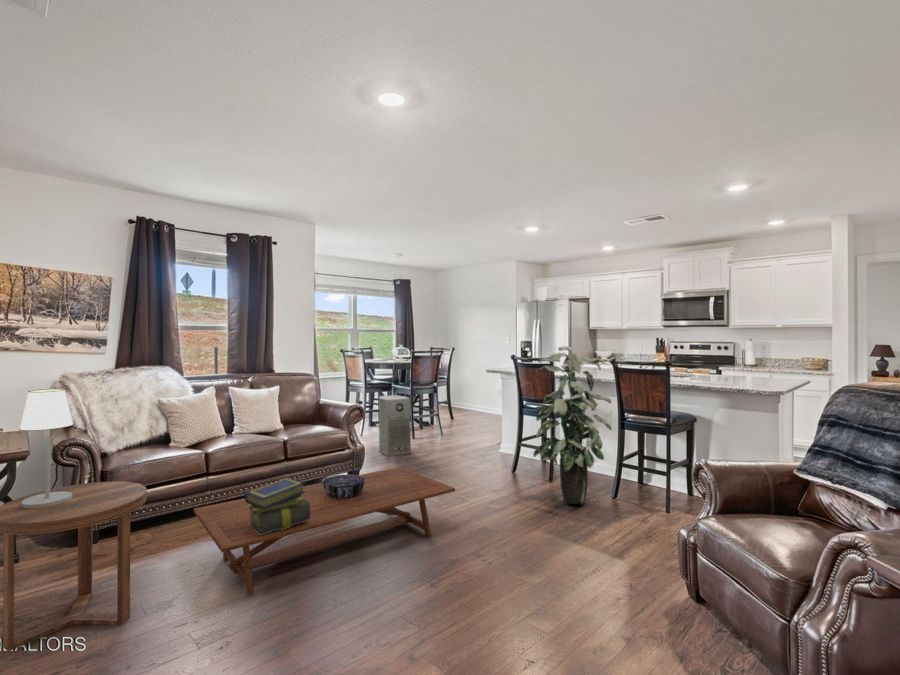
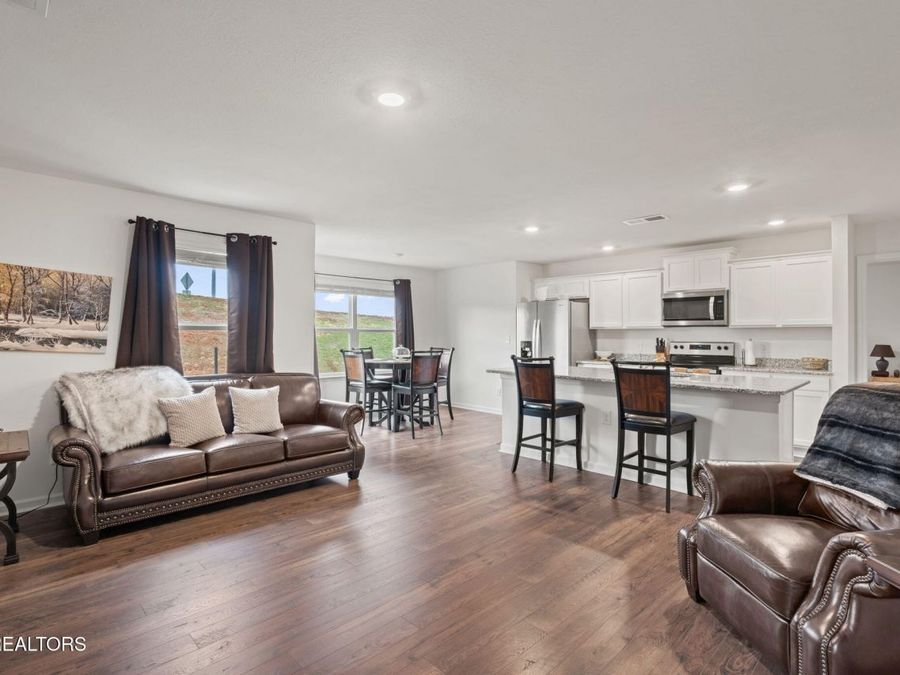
- indoor plant (569, 423)
- air purifier (393, 424)
- table lamp (47, 445)
- decorative bowl (343, 486)
- stack of books (277, 504)
- side table (78, 559)
- coffee table (332, 522)
